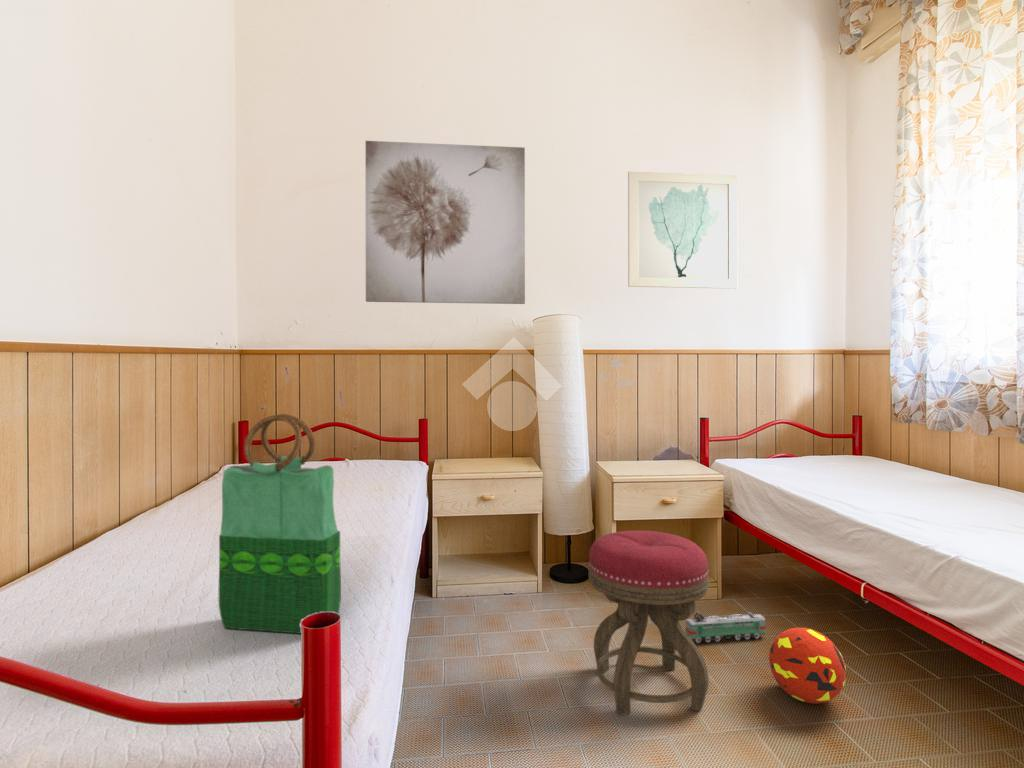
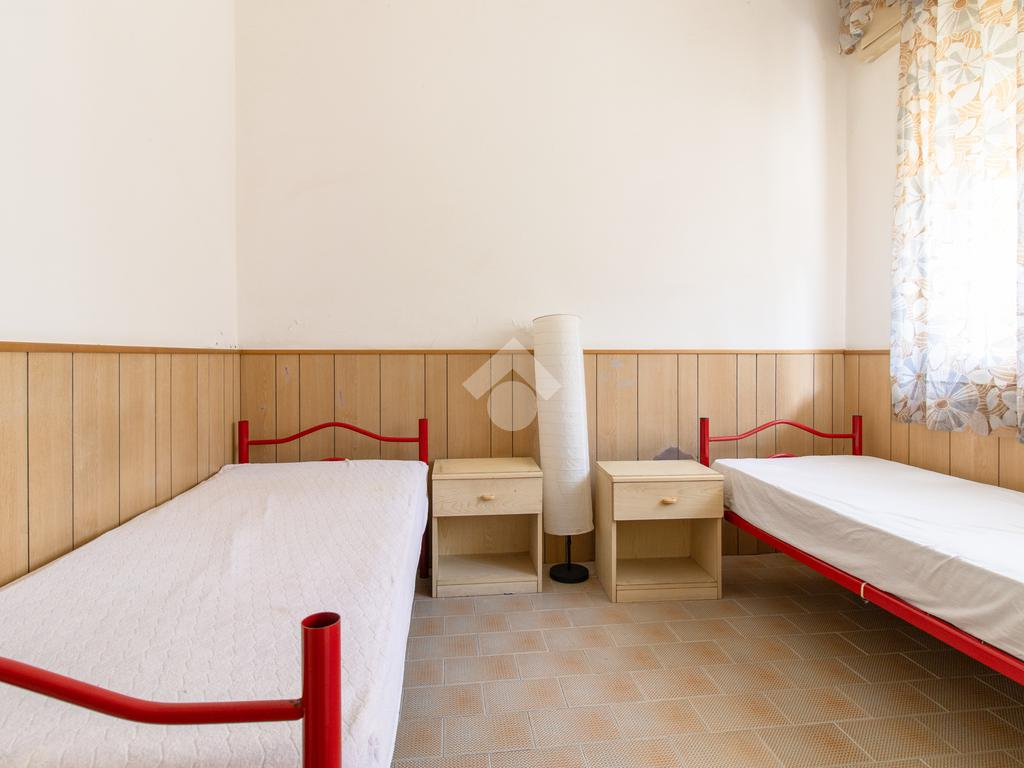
- tote bag (280, 519)
- wall art (446, 223)
- ball (806, 664)
- stool (647, 614)
- toy train (725, 624)
- wall art (683, 230)
